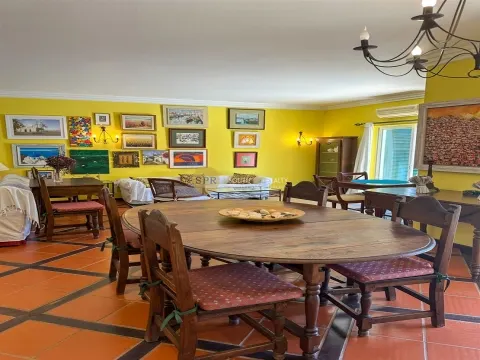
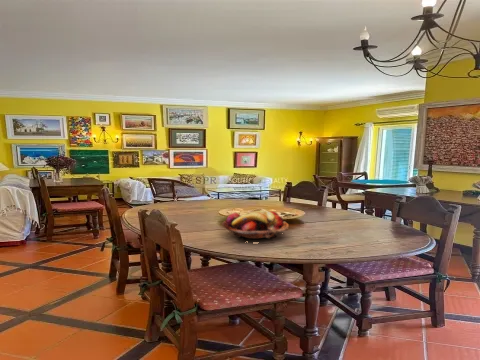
+ fruit basket (256, 223)
